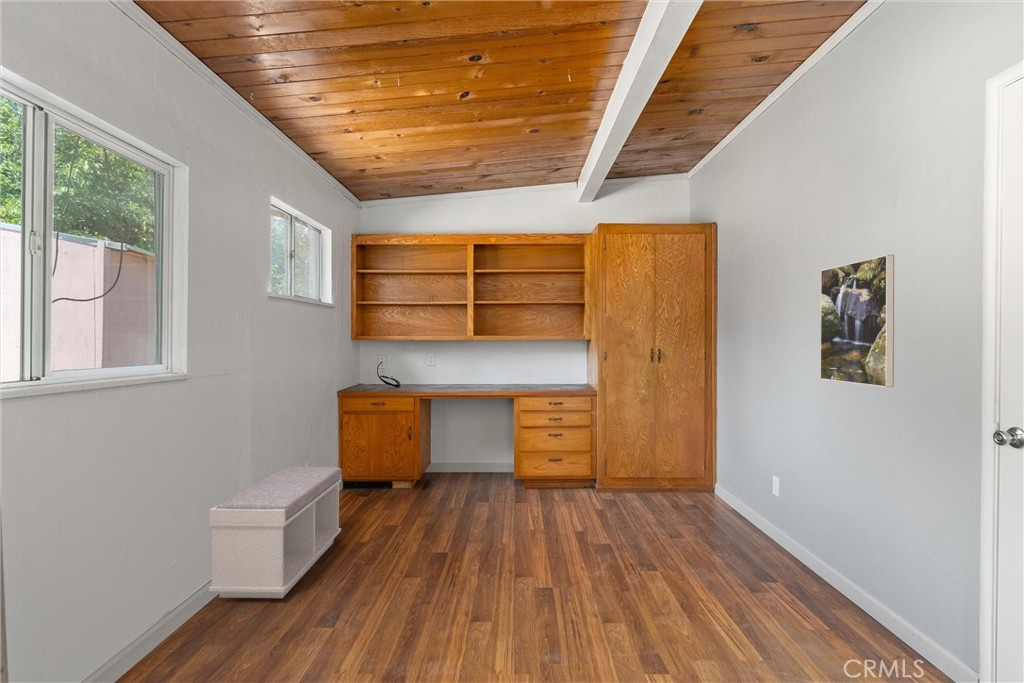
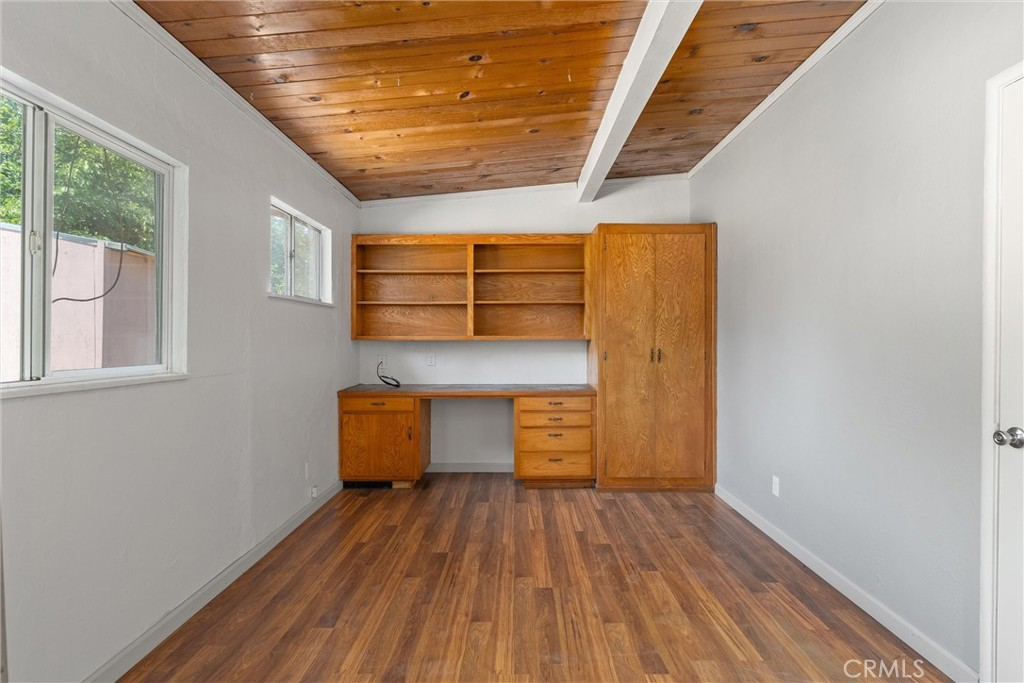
- bench (285, 524)
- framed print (853, 323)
